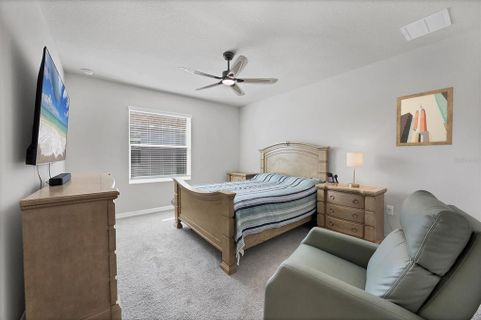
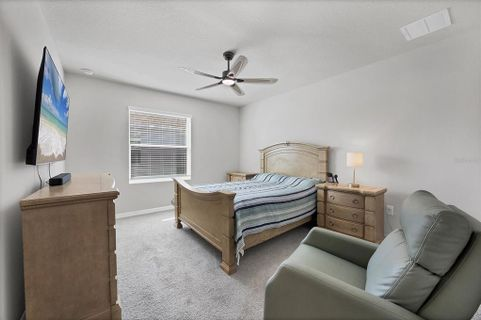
- wall art (422, 119)
